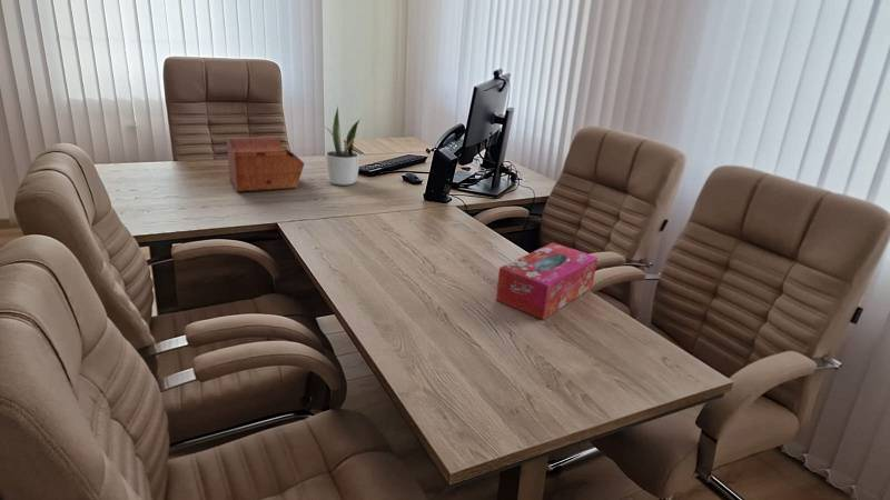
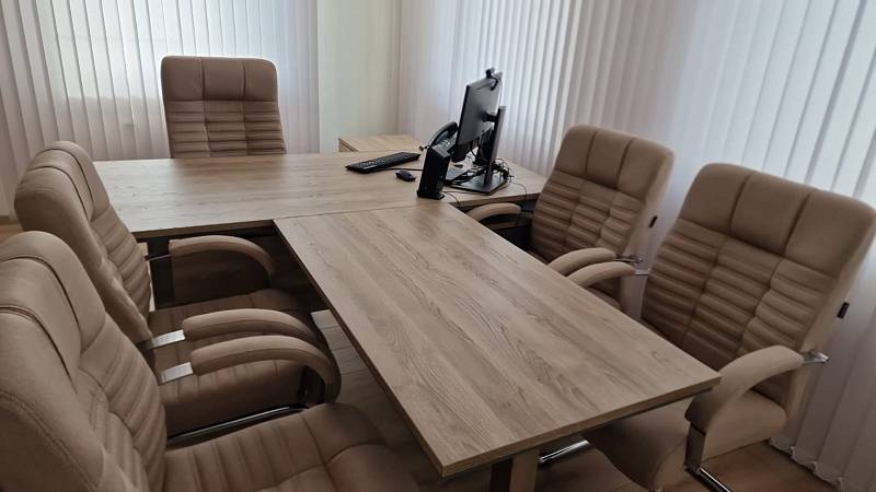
- potted plant (339, 143)
- tissue box (547, 278)
- sewing box (266, 162)
